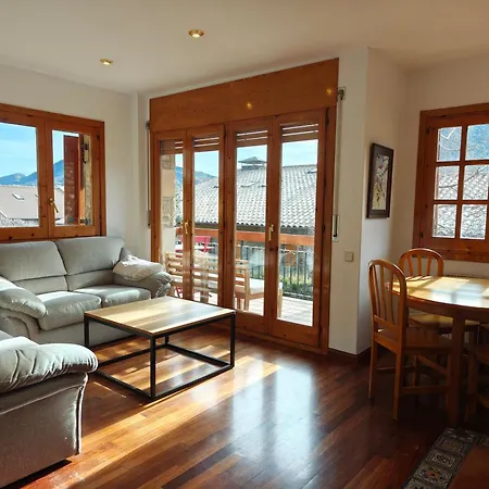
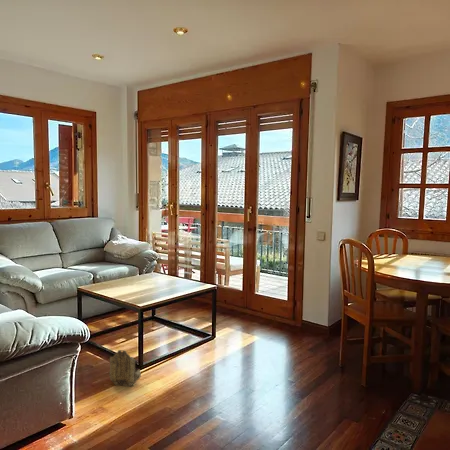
+ wall caddy (125, 365)
